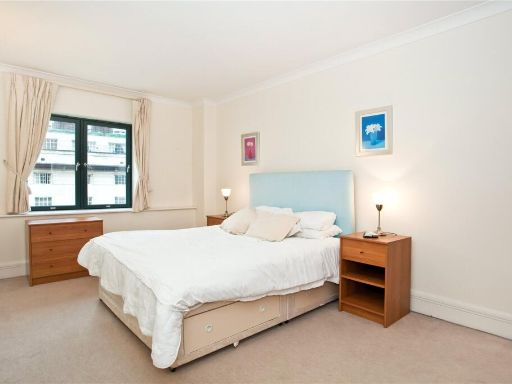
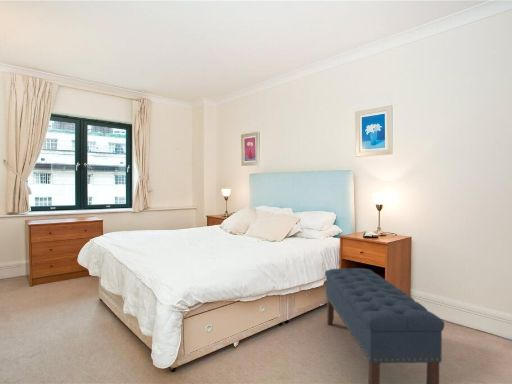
+ bench (370, 319)
